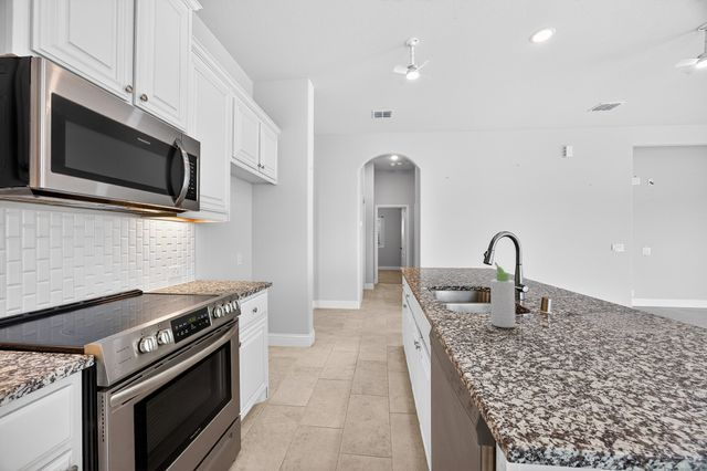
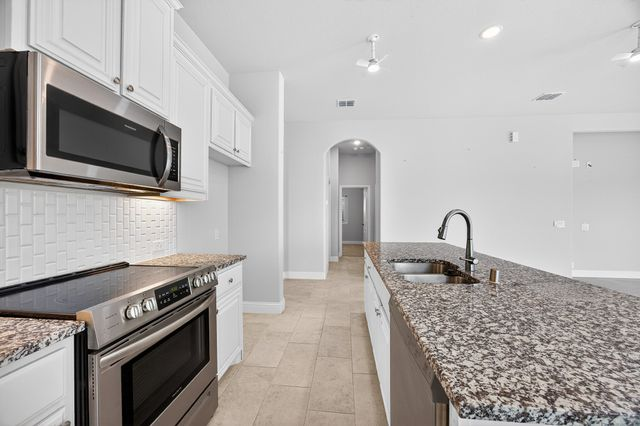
- bottle (502, 293)
